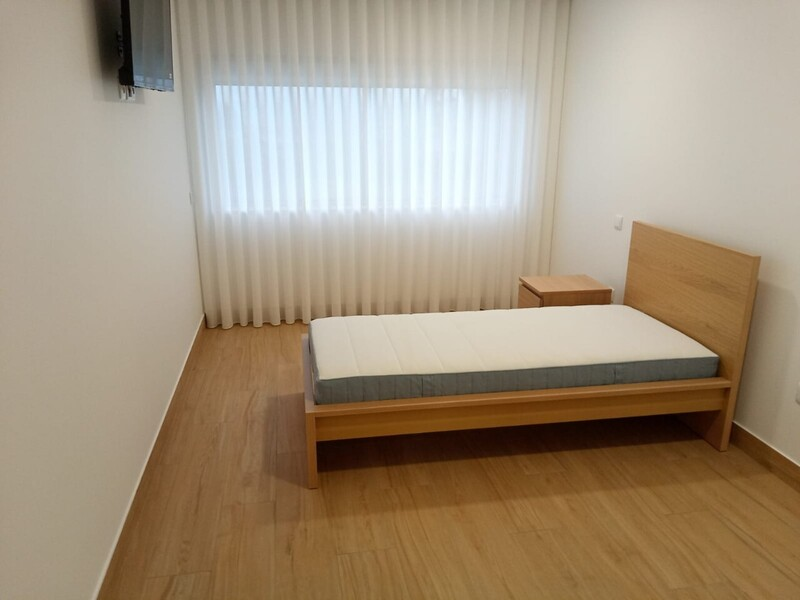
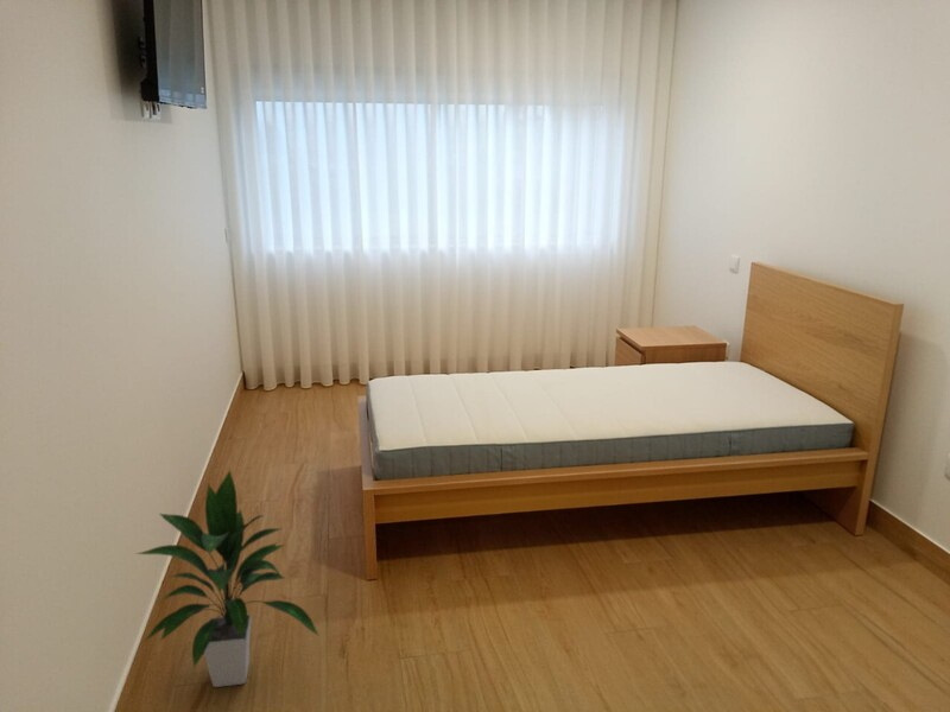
+ indoor plant (230, 587)
